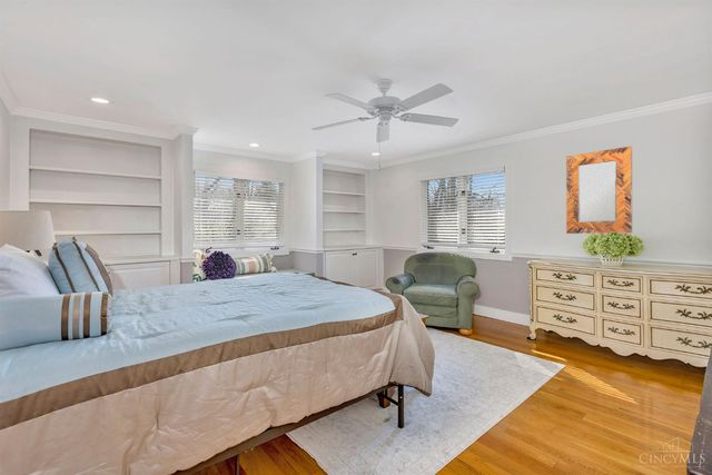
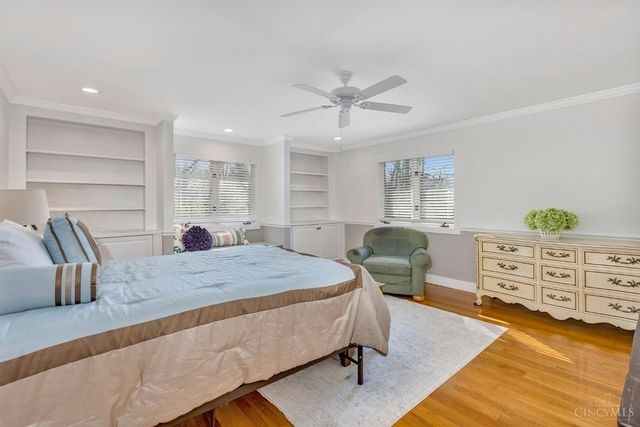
- home mirror (596, 192)
